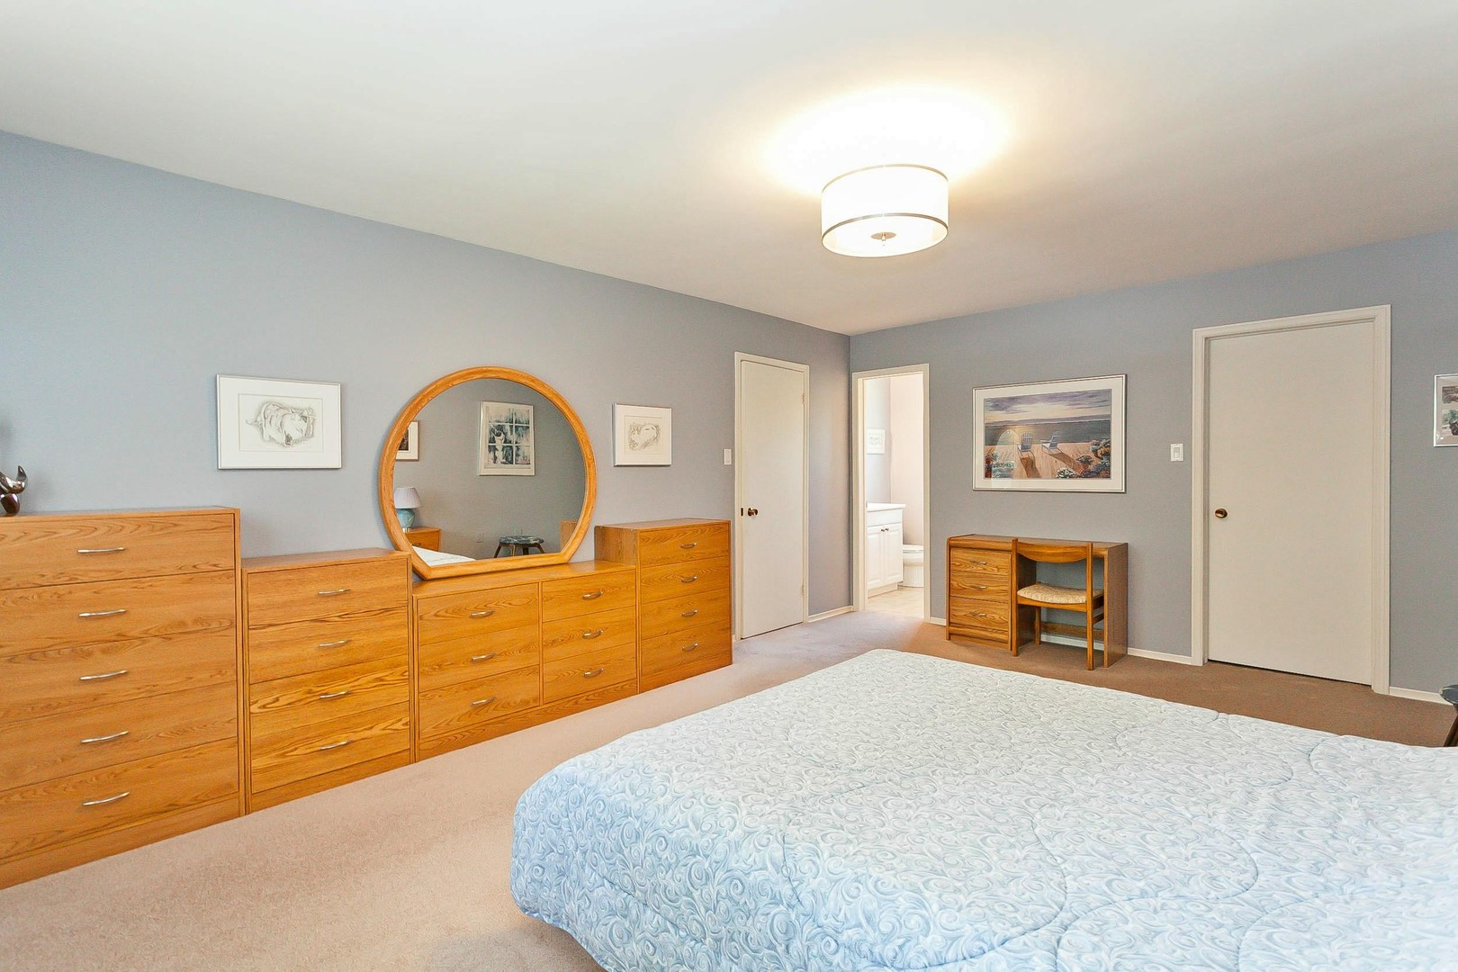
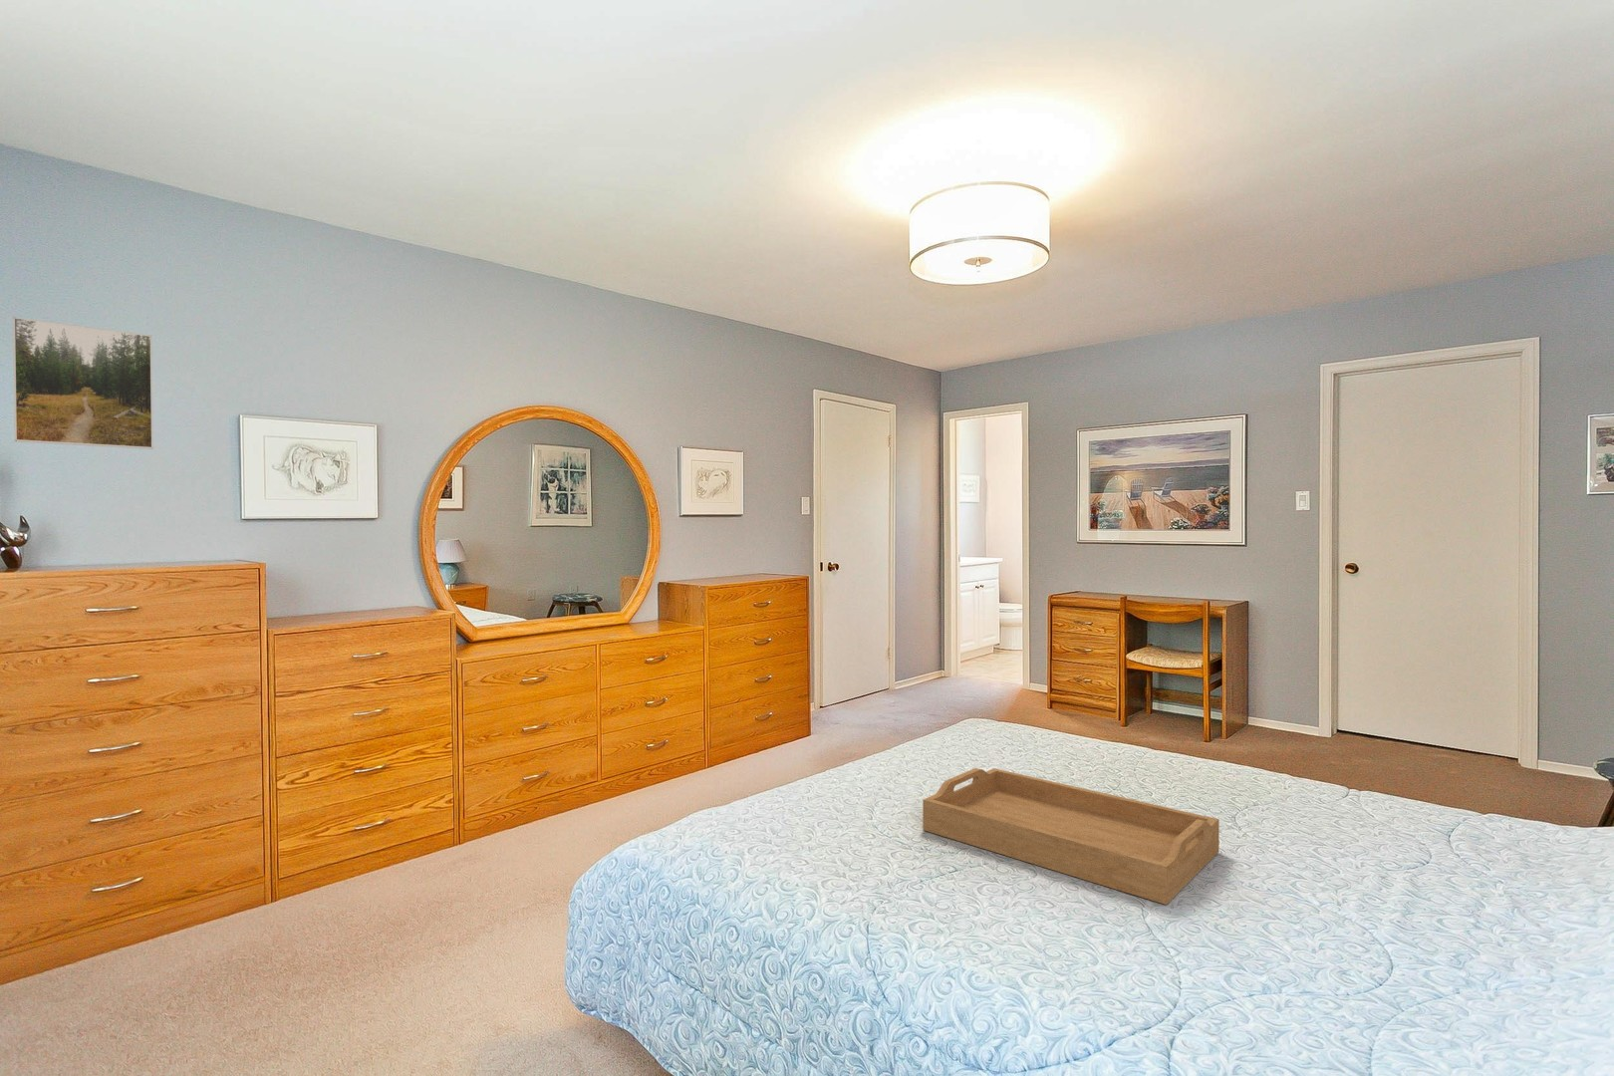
+ serving tray (1065, 820)
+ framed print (85, 385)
